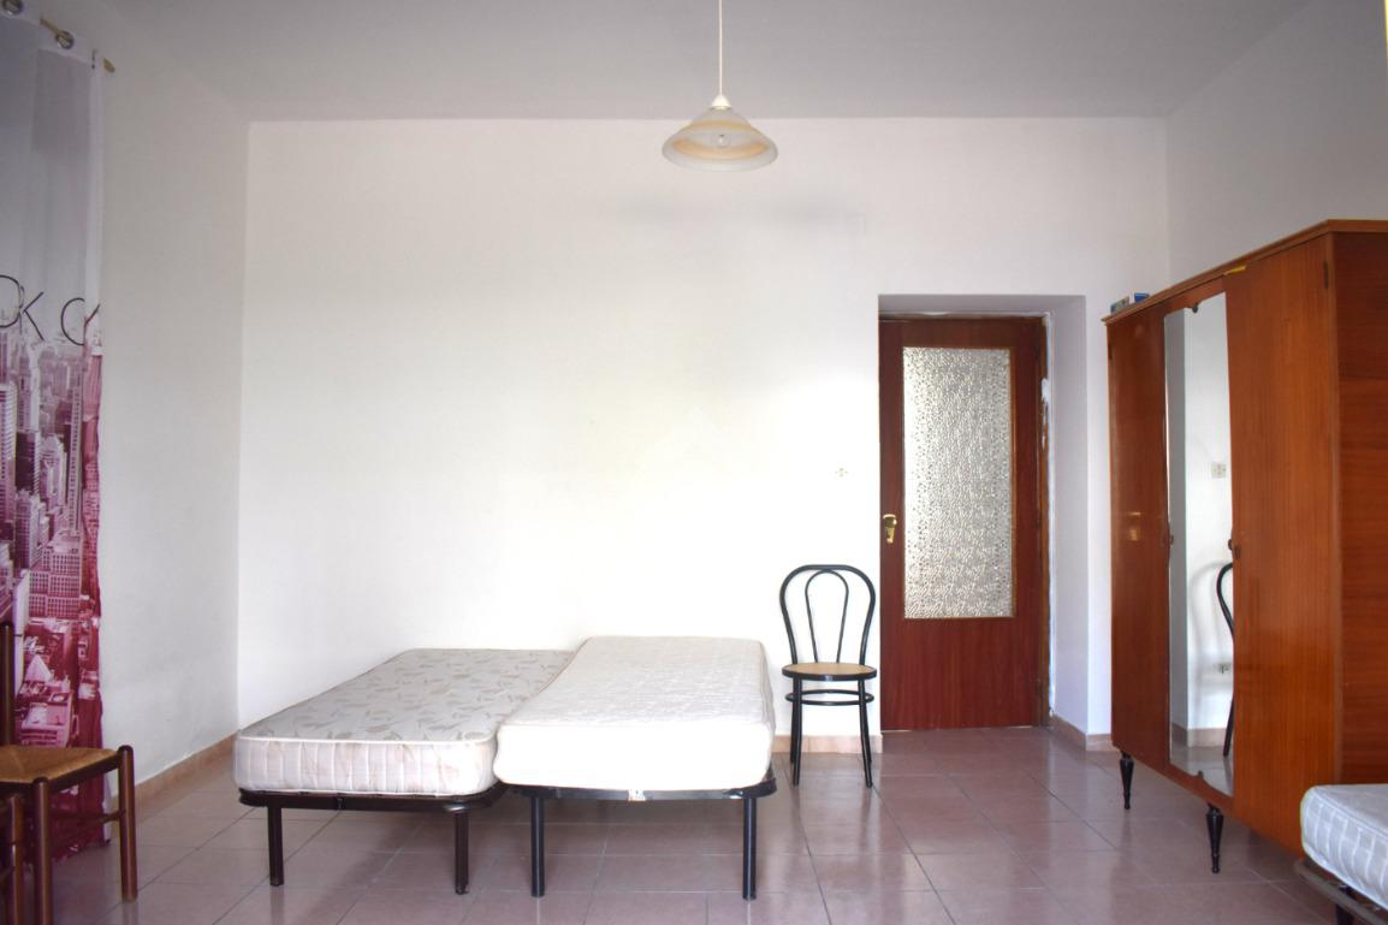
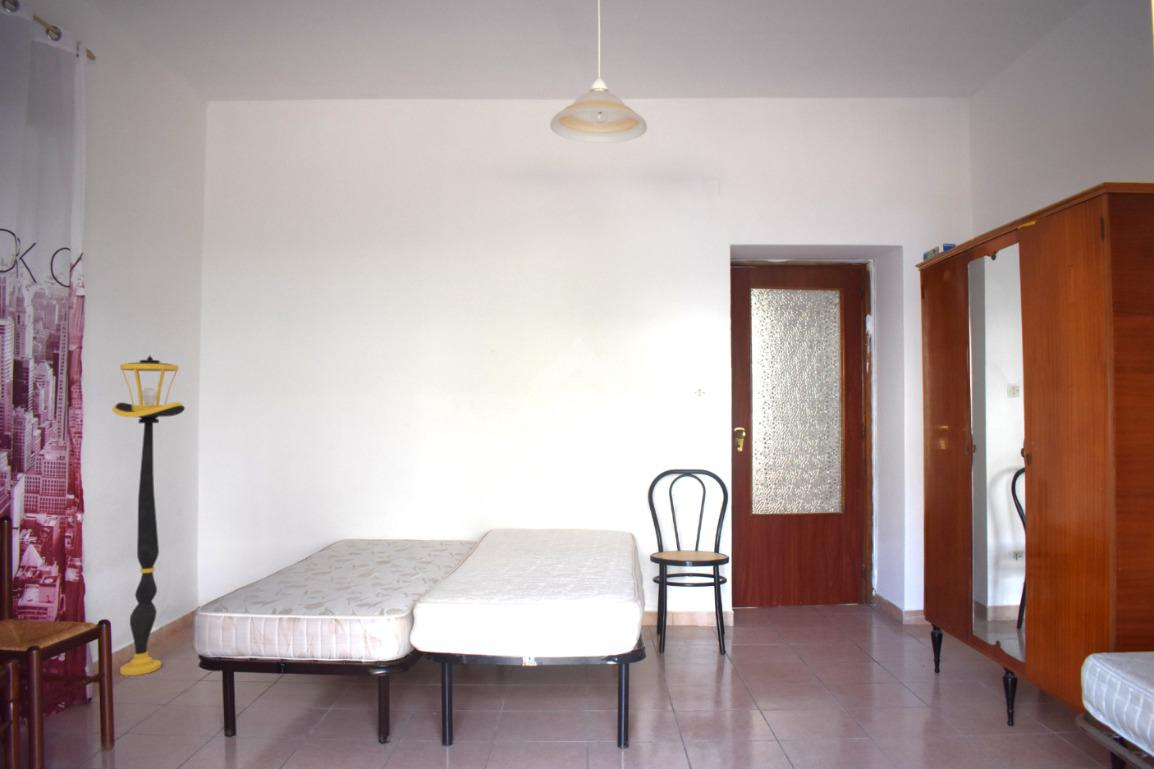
+ floor lamp (147, 511)
